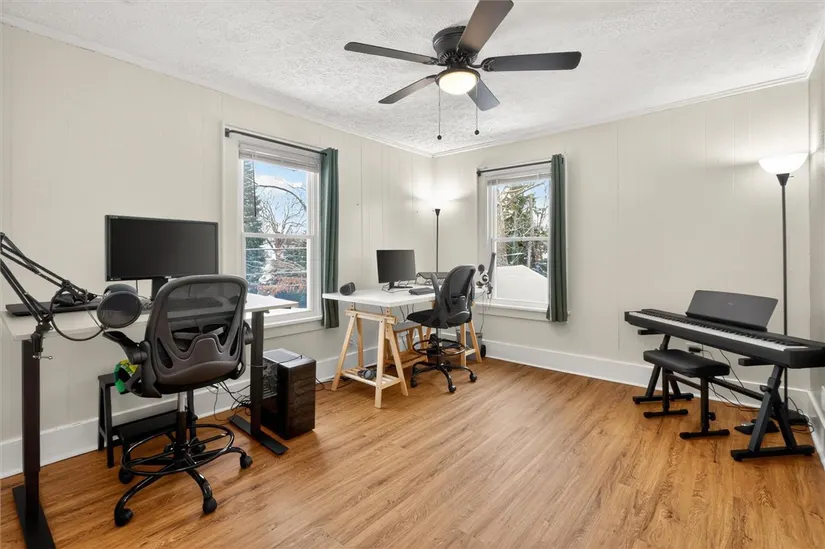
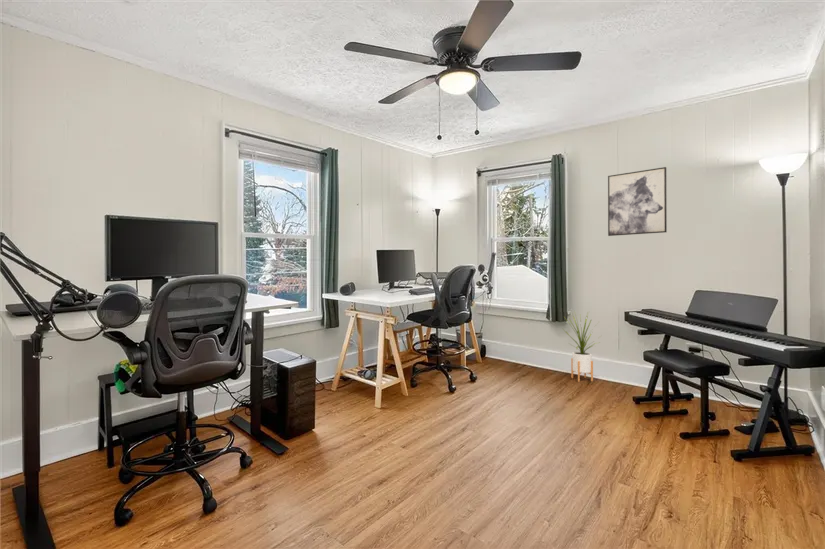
+ wall art (636, 203)
+ house plant (582, 345)
